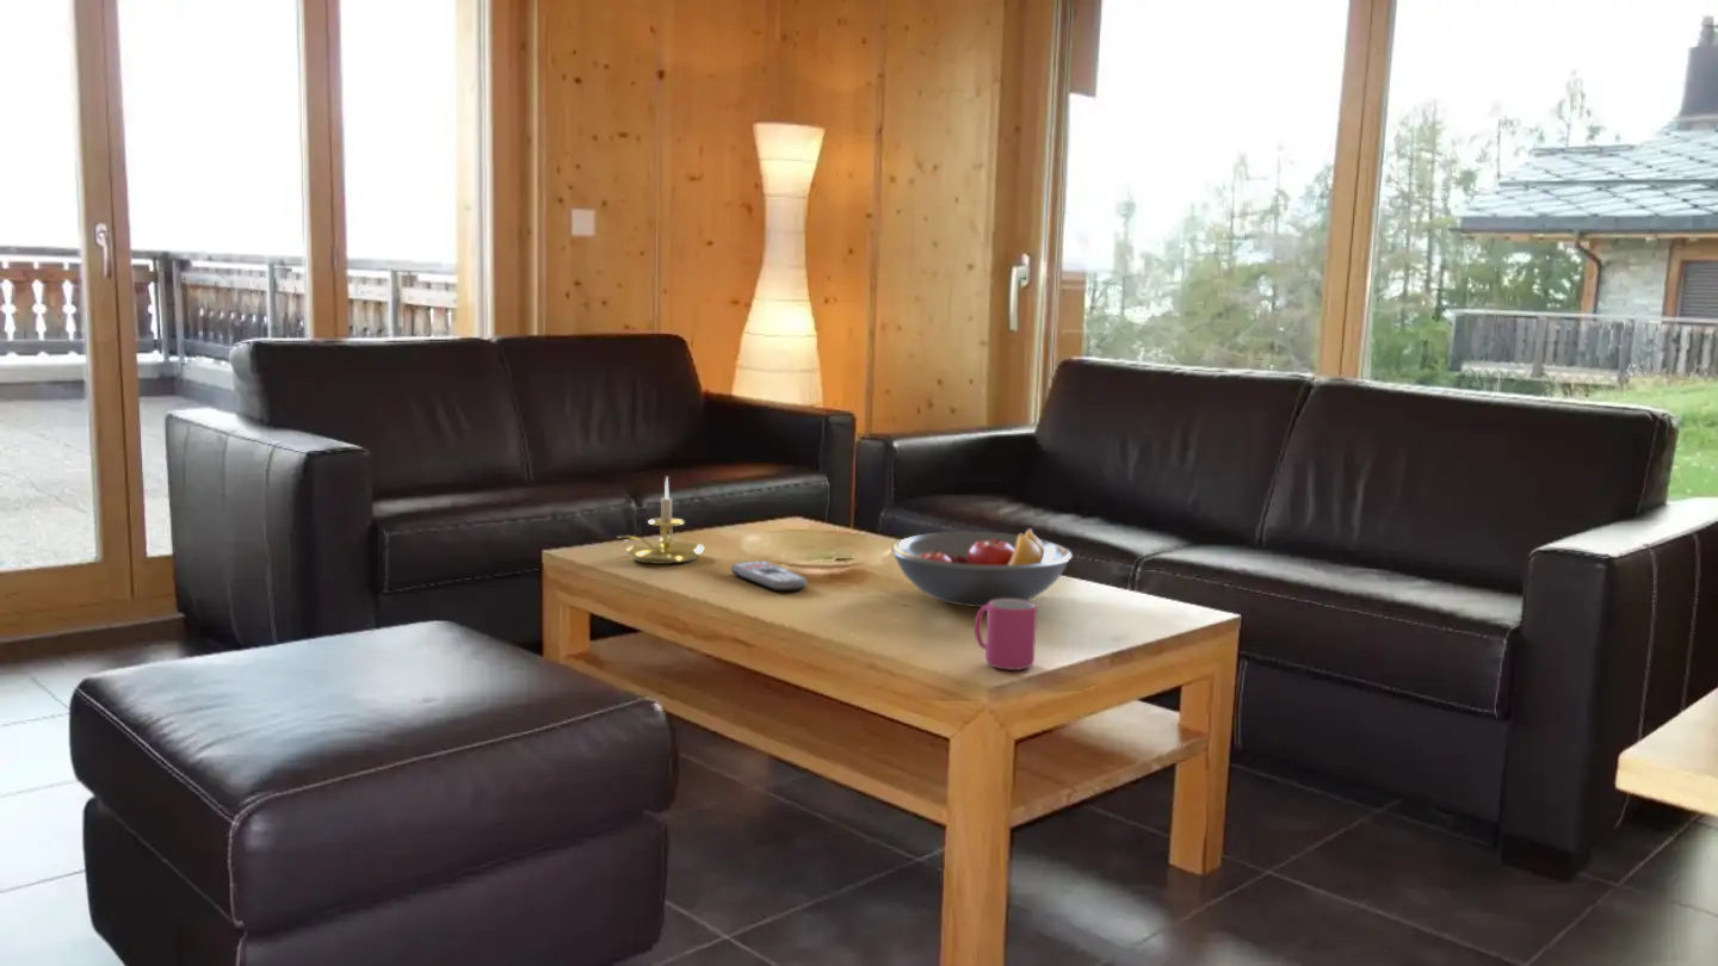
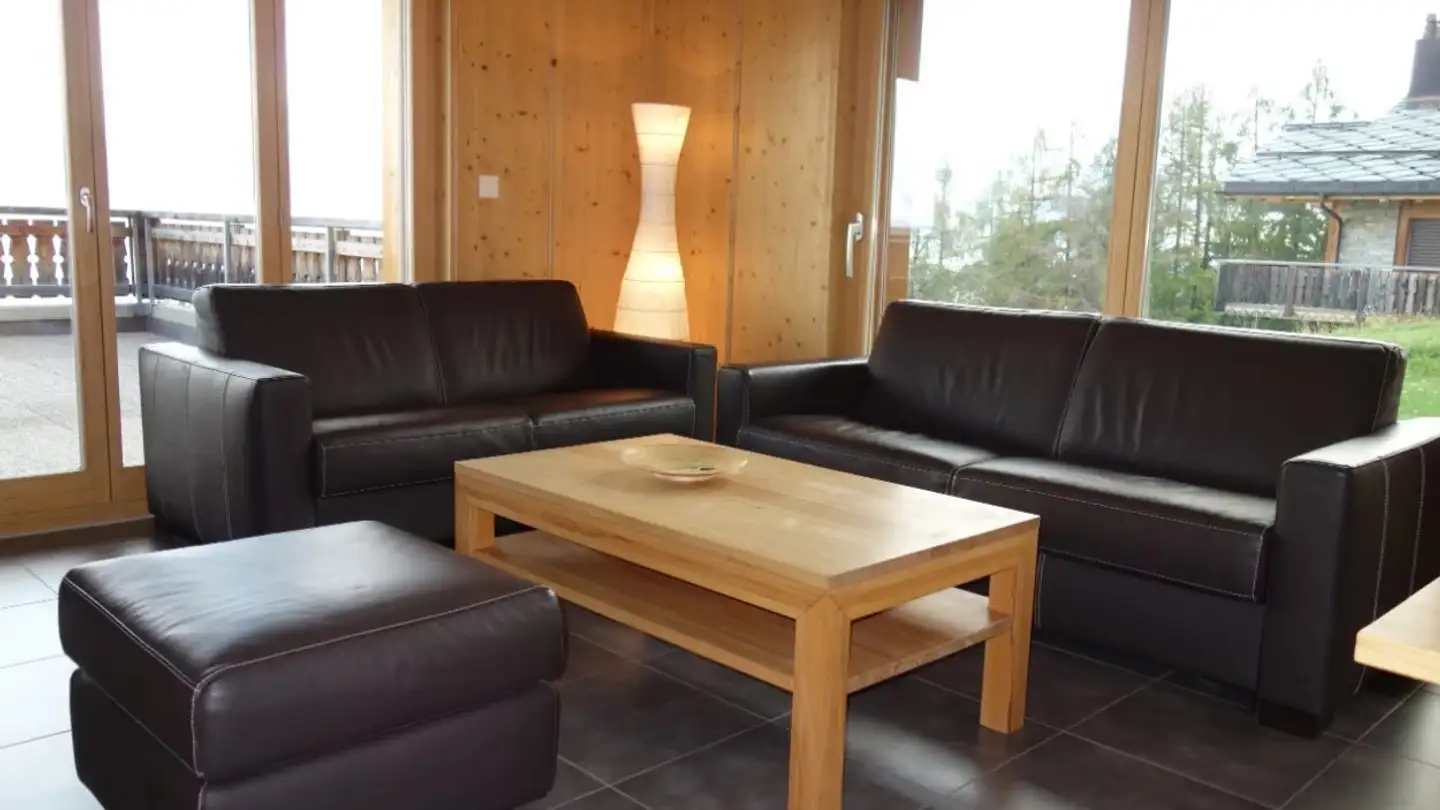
- fruit bowl (979, 566)
- remote control (770, 576)
- candle holder (660, 518)
- mug (1002, 632)
